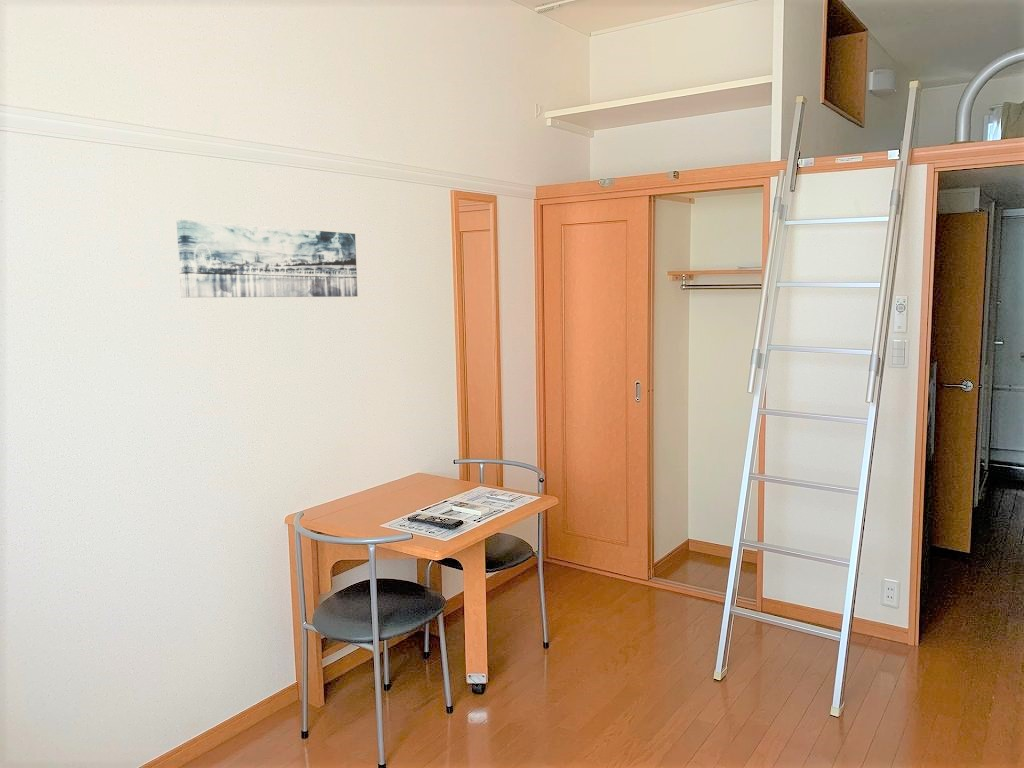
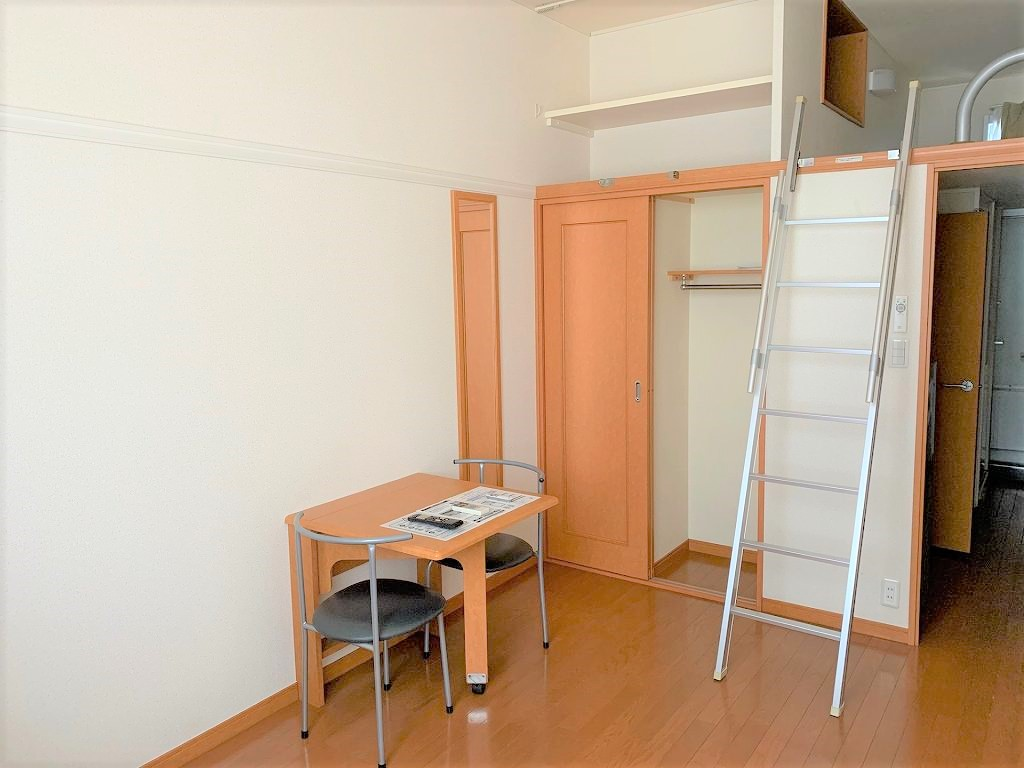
- wall art (276, 262)
